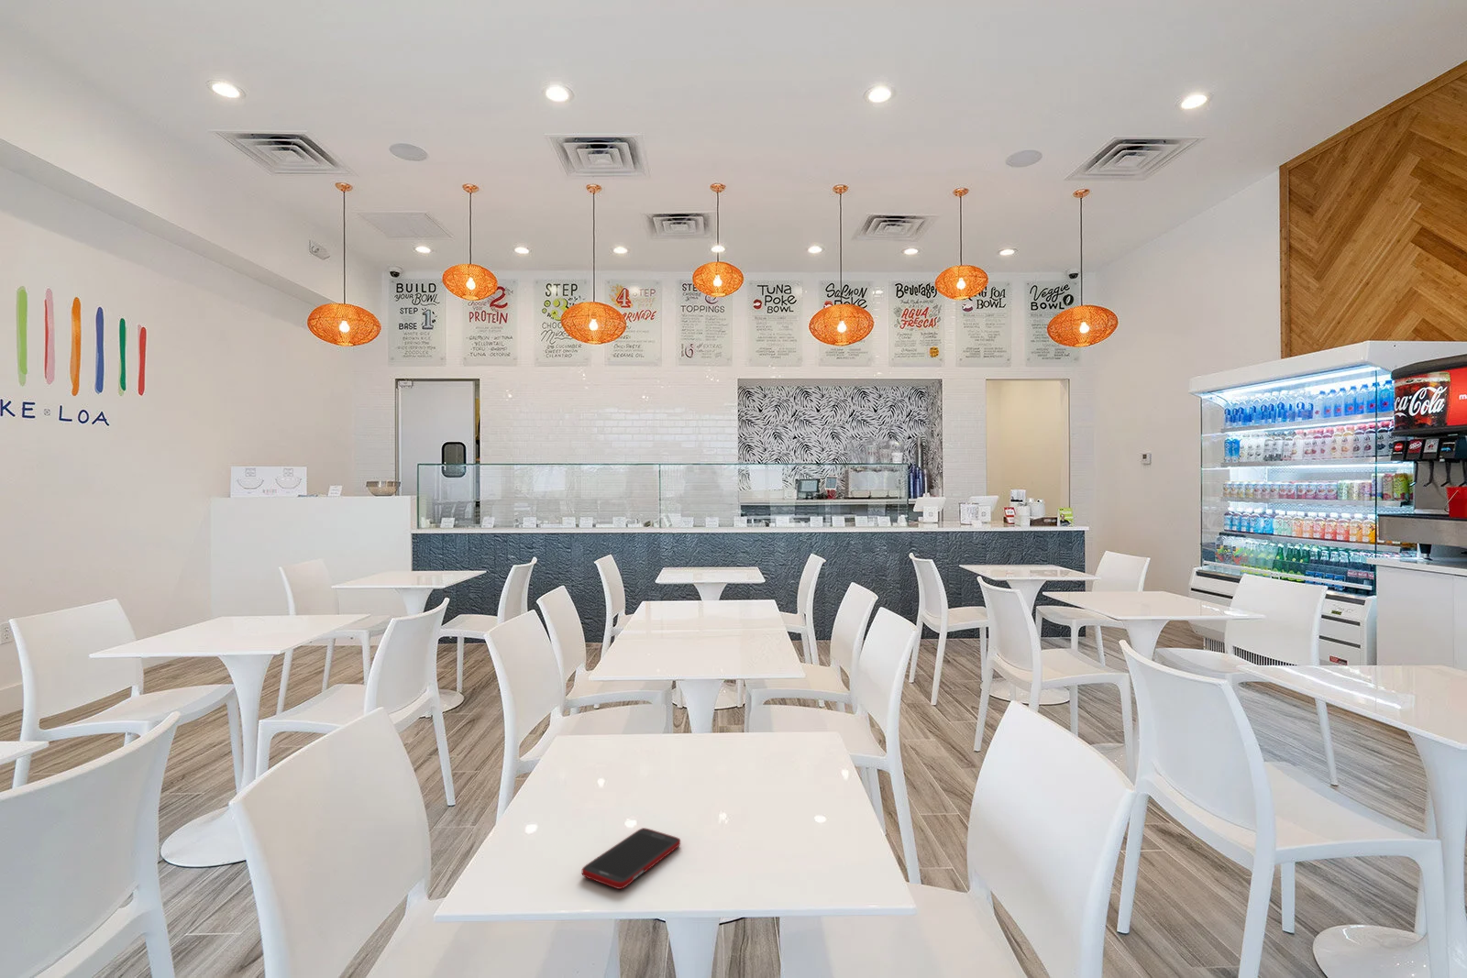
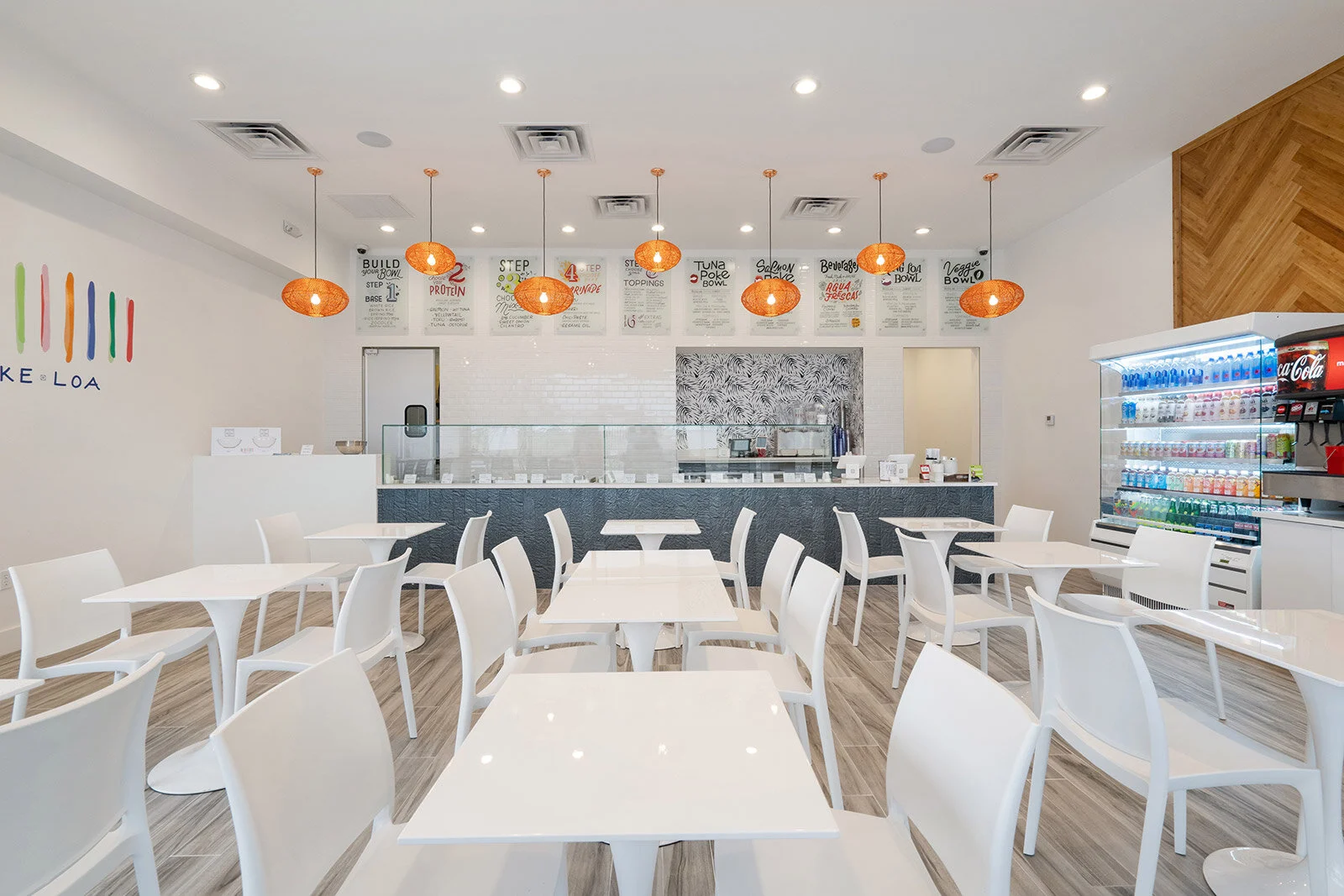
- cell phone (633, 856)
